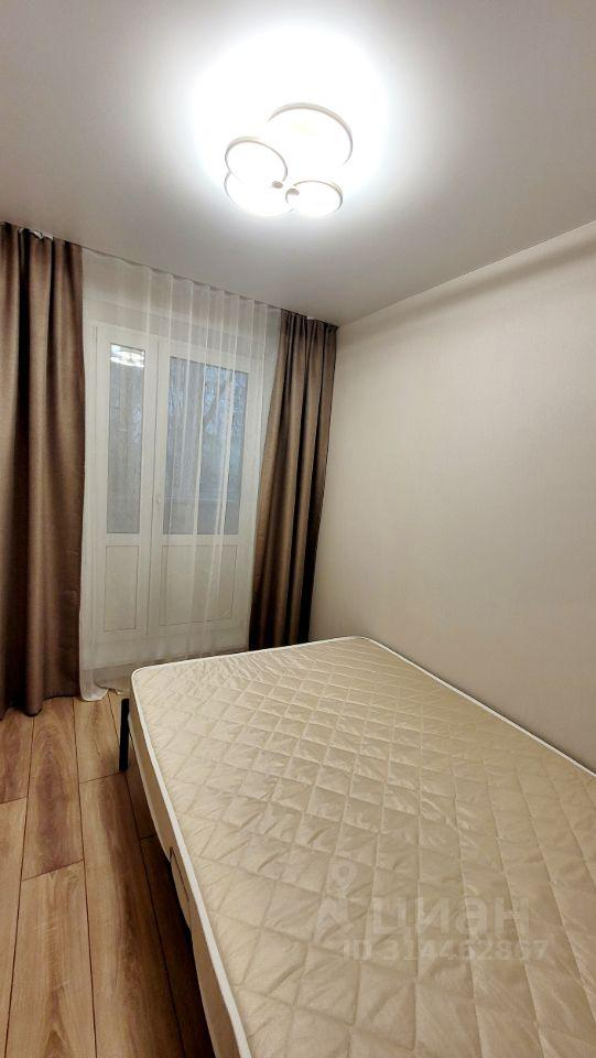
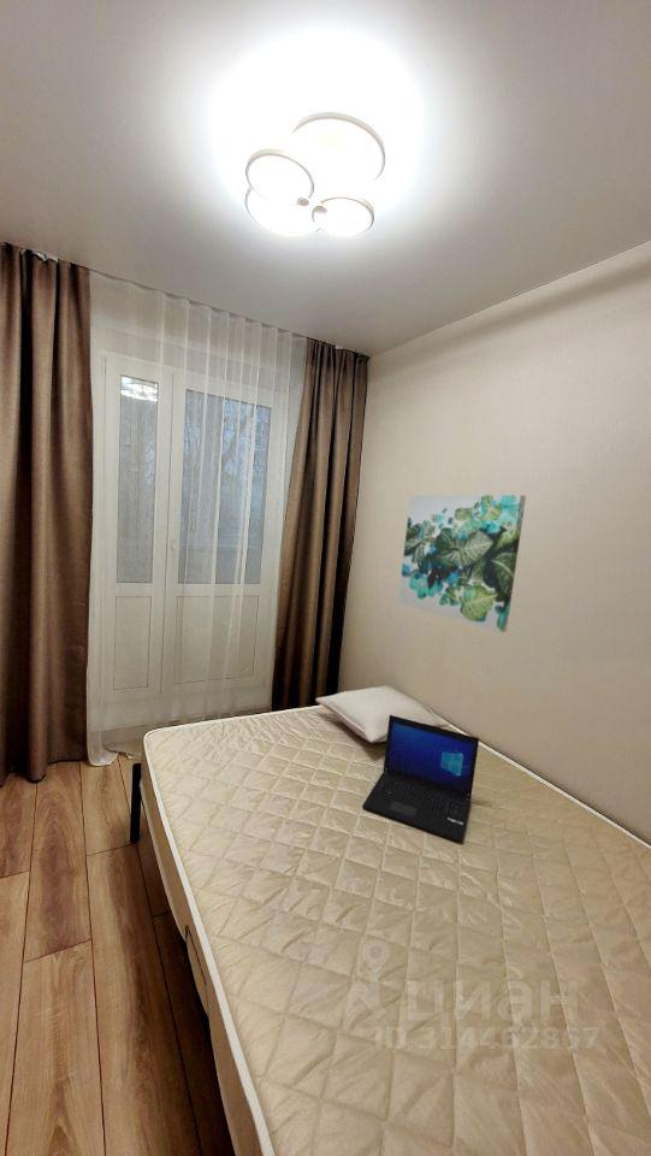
+ pillow (379, 712)
+ wall art (452, 556)
+ laptop (421, 772)
